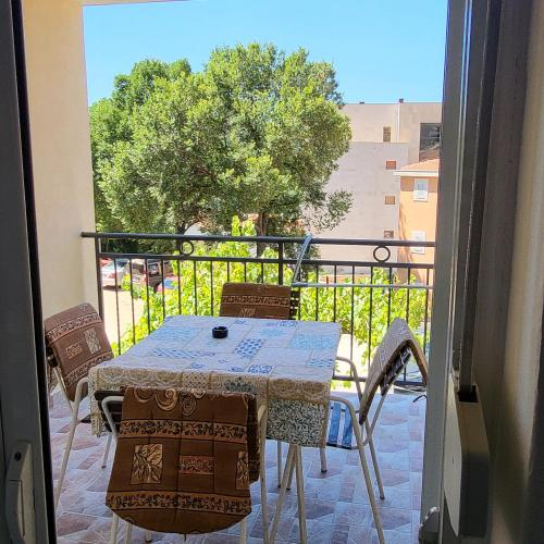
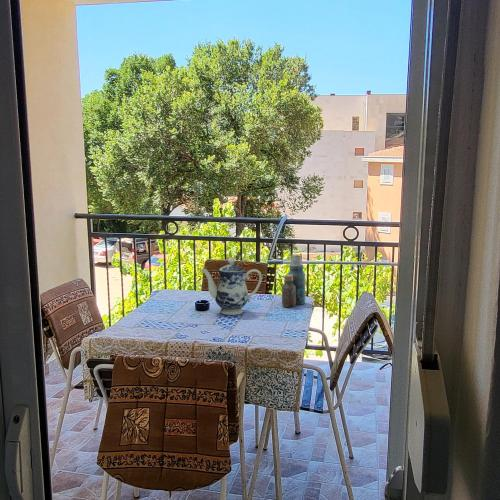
+ teapot (231, 285)
+ bottle (293, 279)
